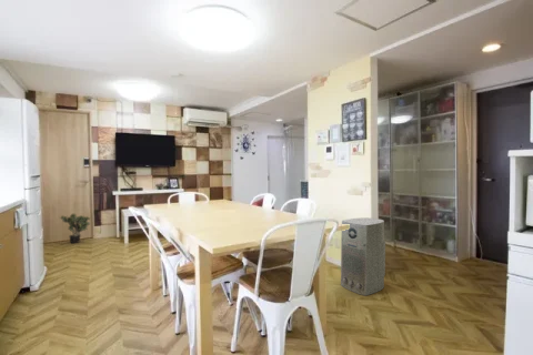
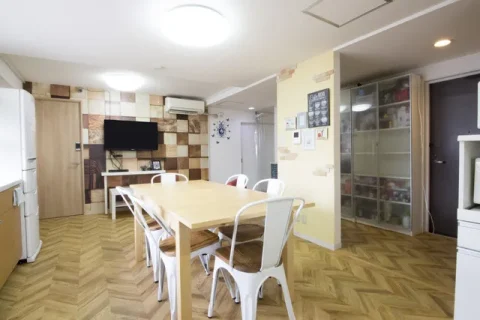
- air purifier (363, 253)
- potted plant (74, 227)
